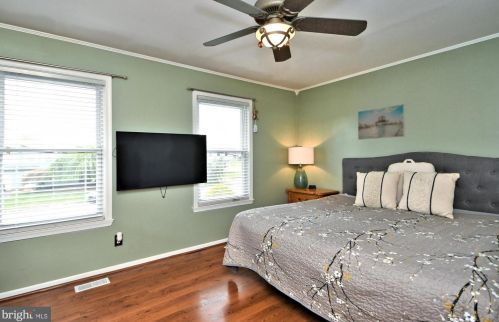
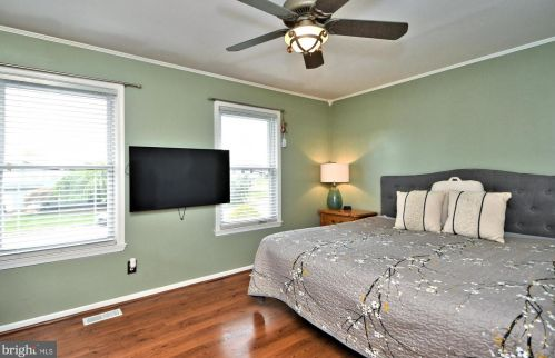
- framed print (379, 123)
